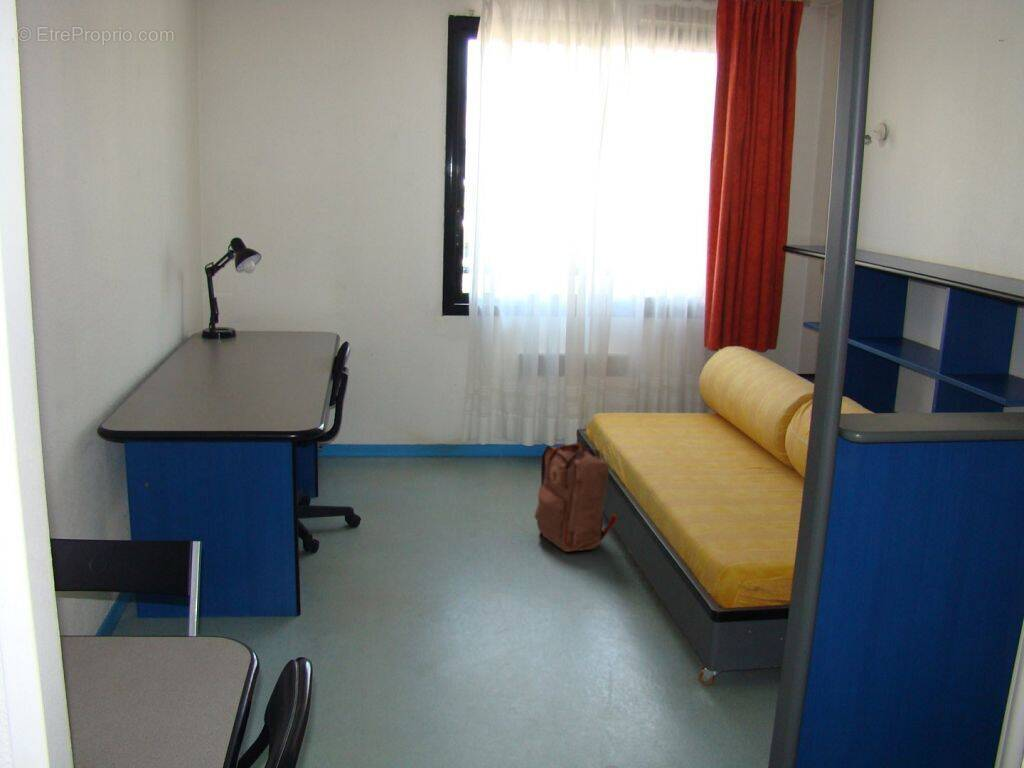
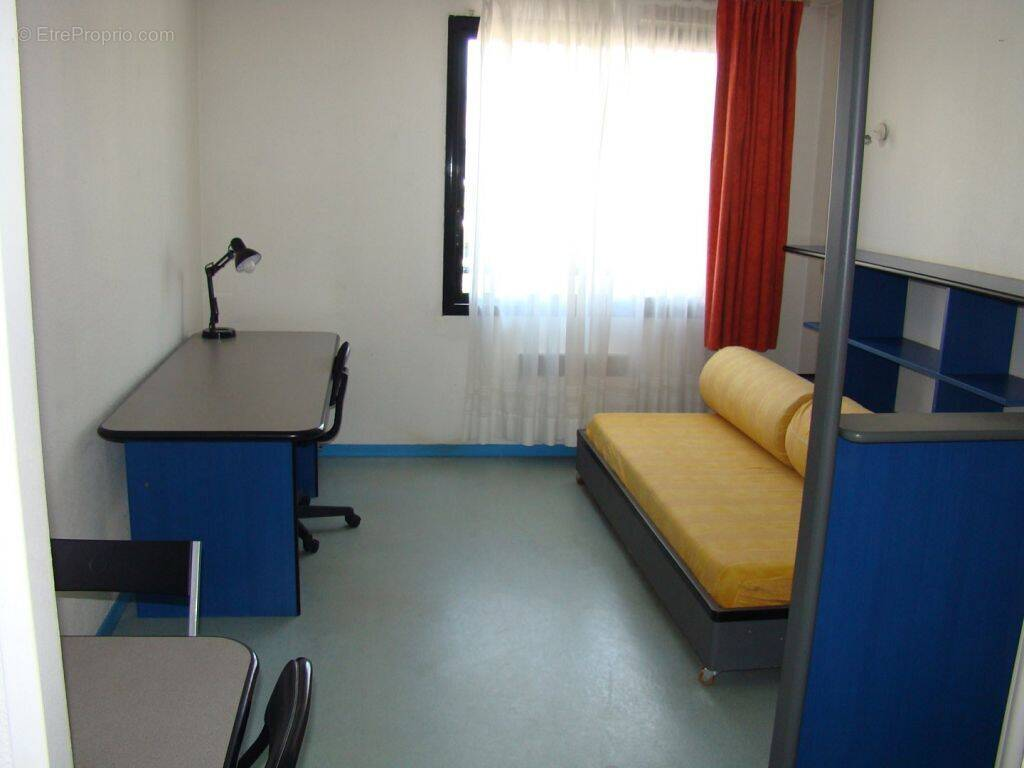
- backpack (574, 491)
